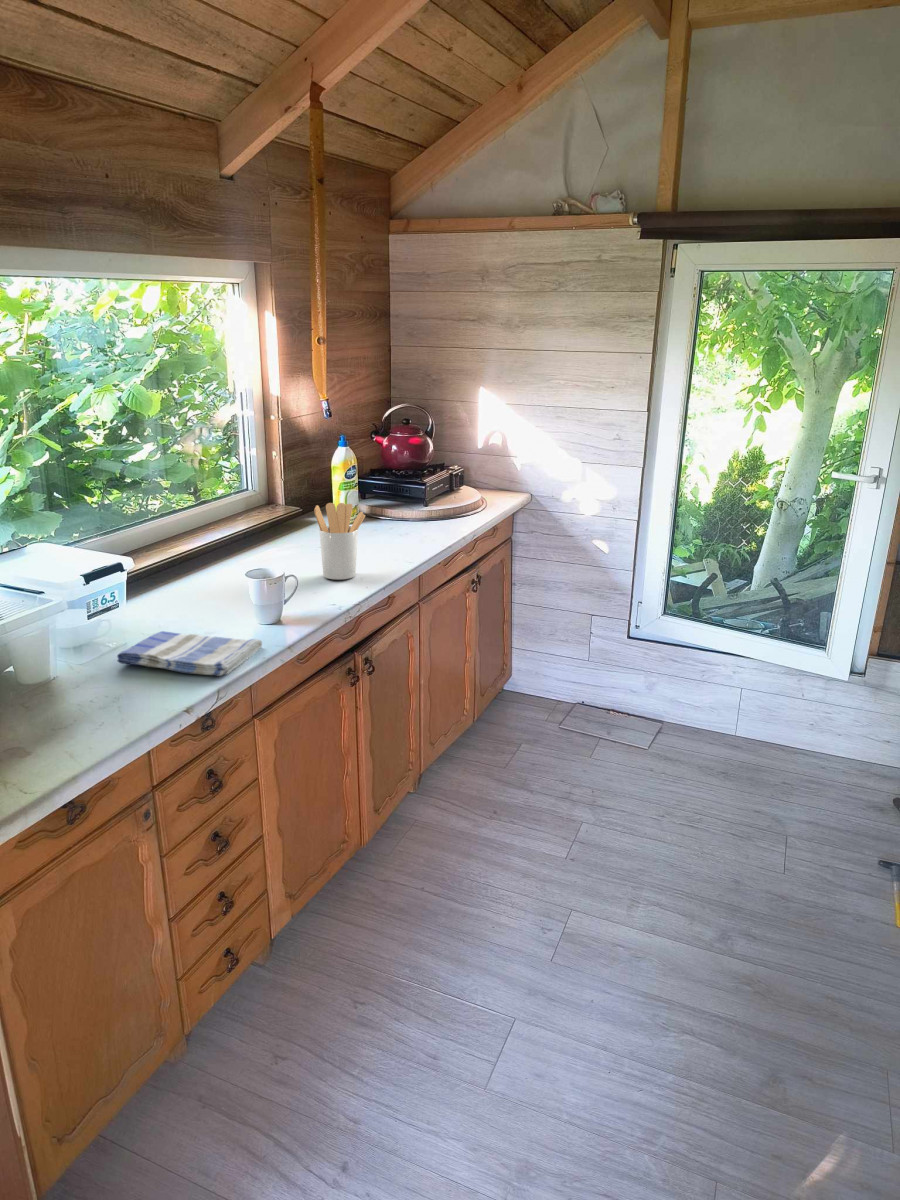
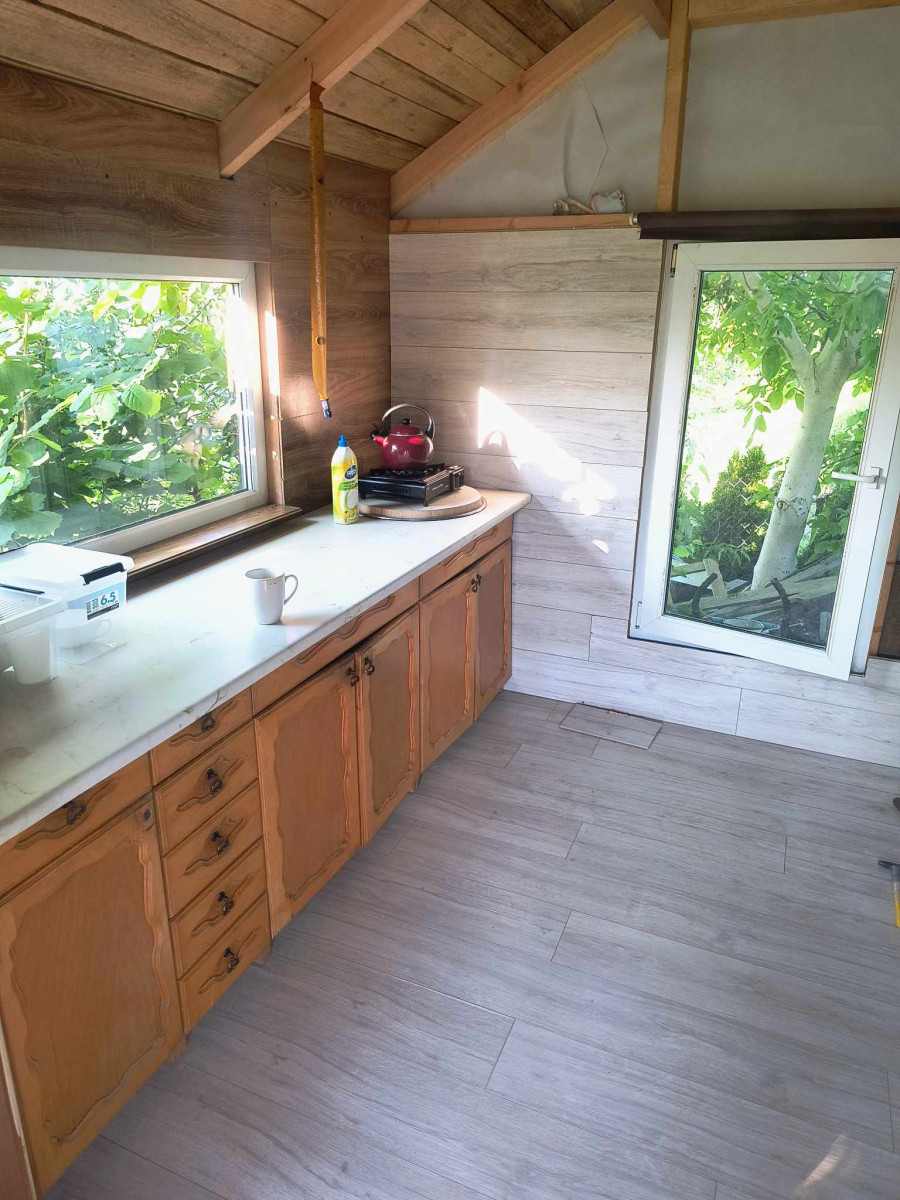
- utensil holder (338, 538)
- dish towel (191, 650)
